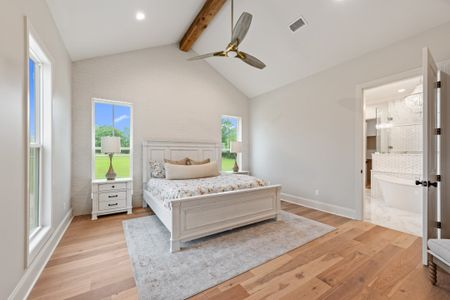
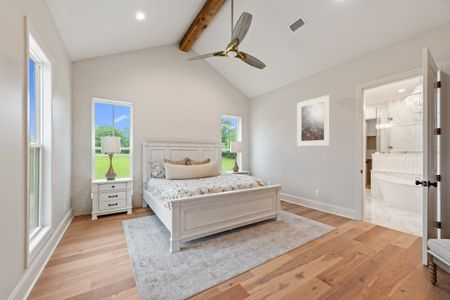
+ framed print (312, 122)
